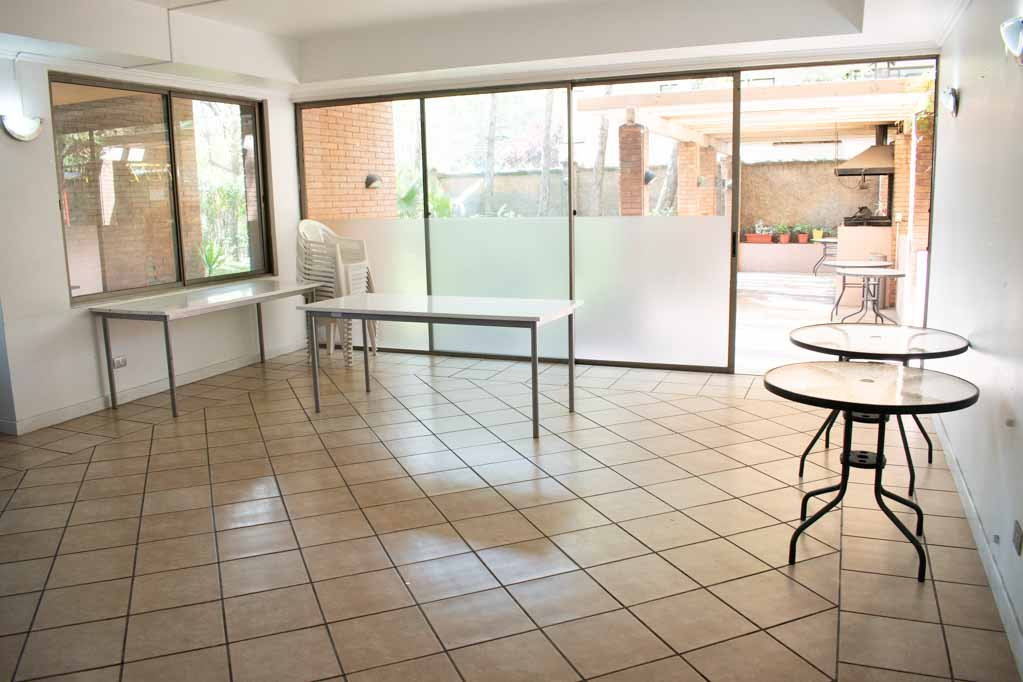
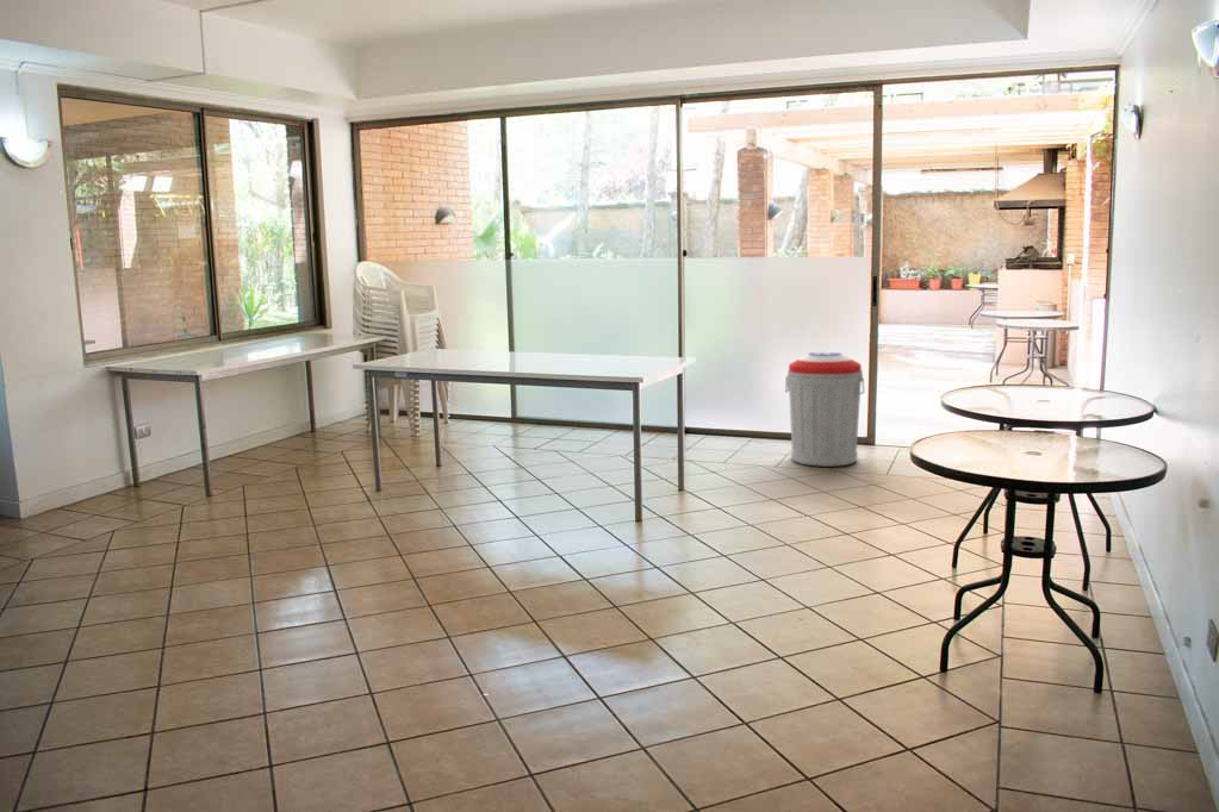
+ trash can (823, 406)
